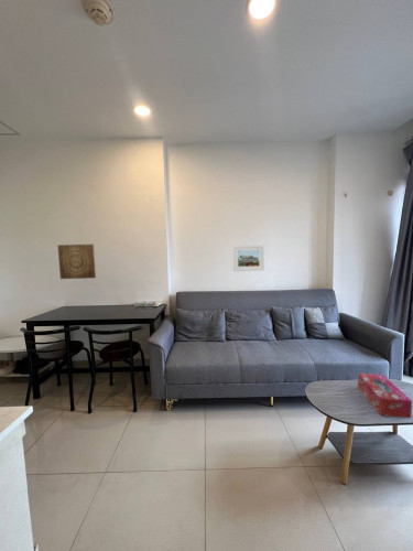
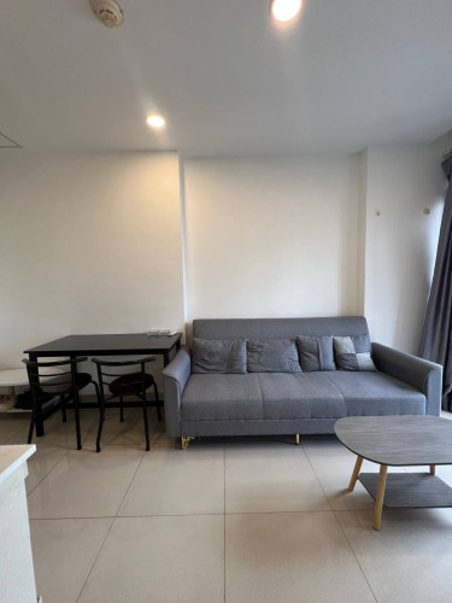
- tissue box (381, 393)
- wall art (76, 261)
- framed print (248, 258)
